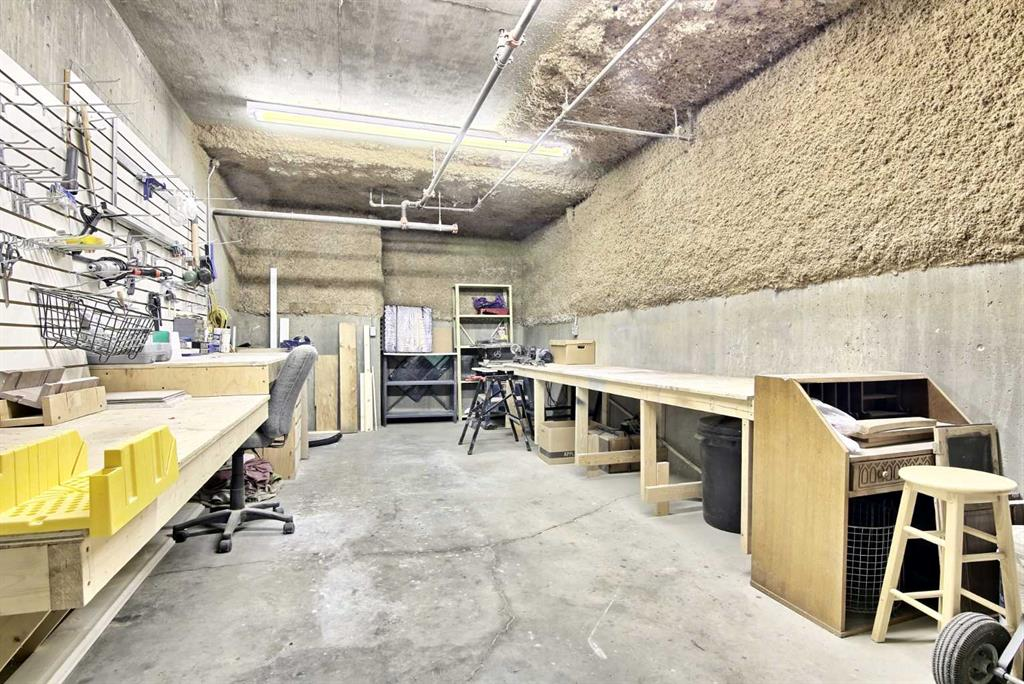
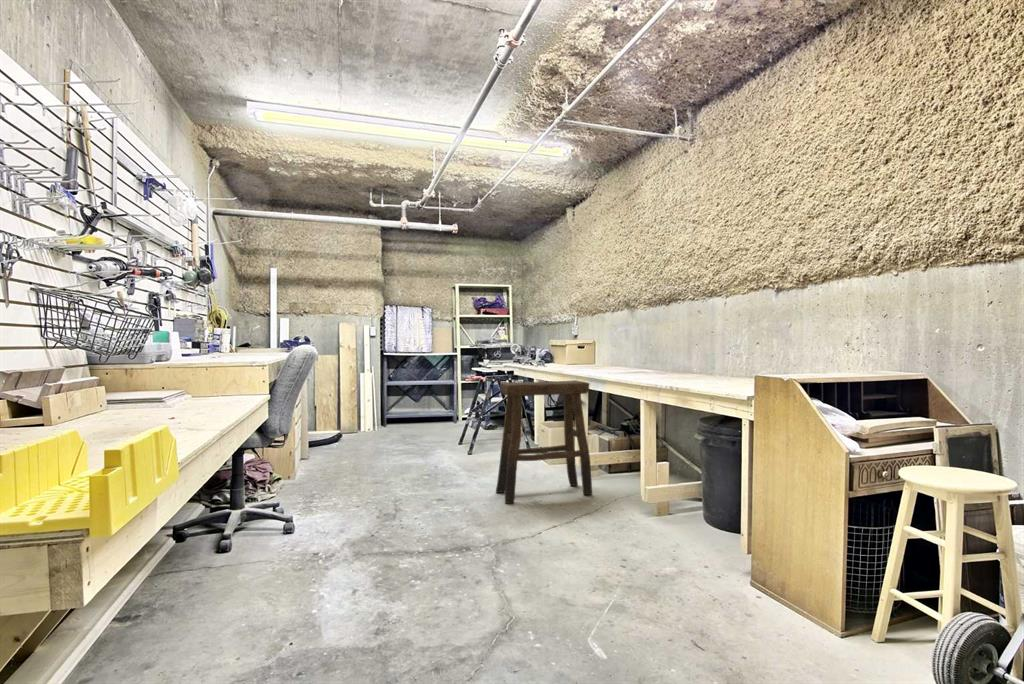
+ stool (543, 447)
